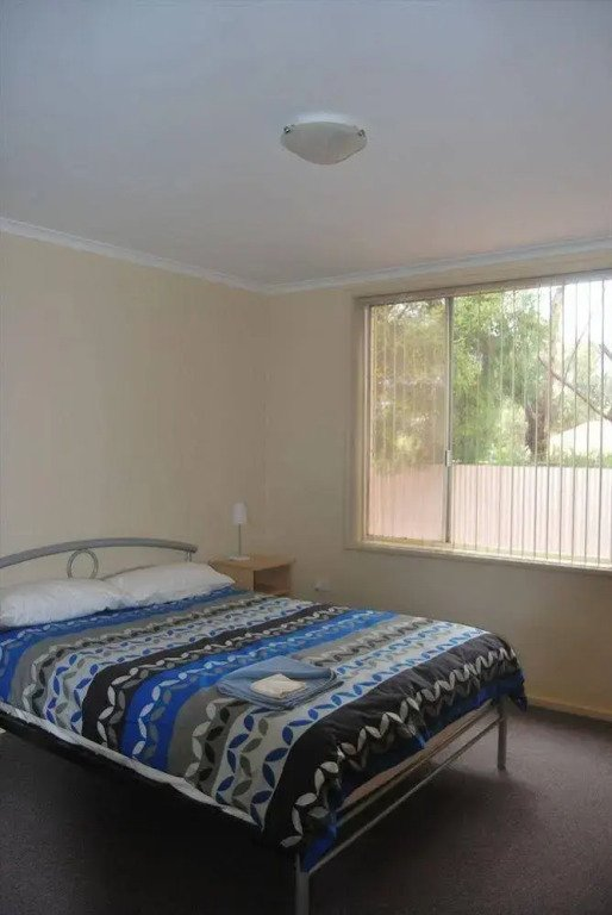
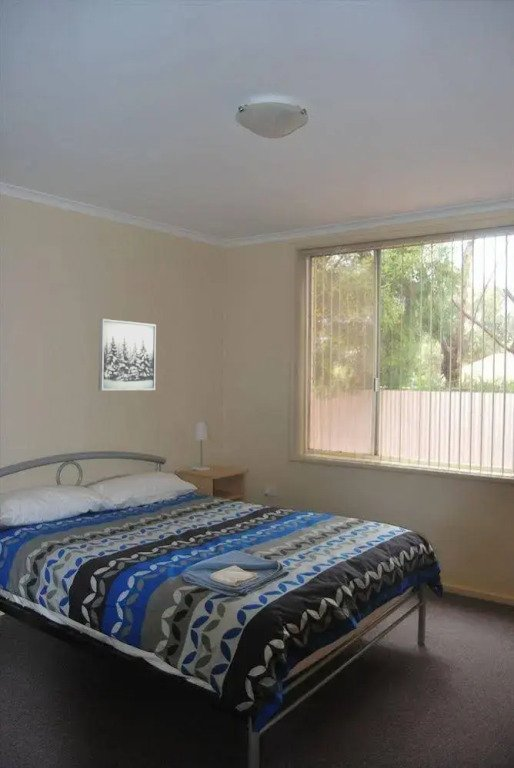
+ wall art (128, 356)
